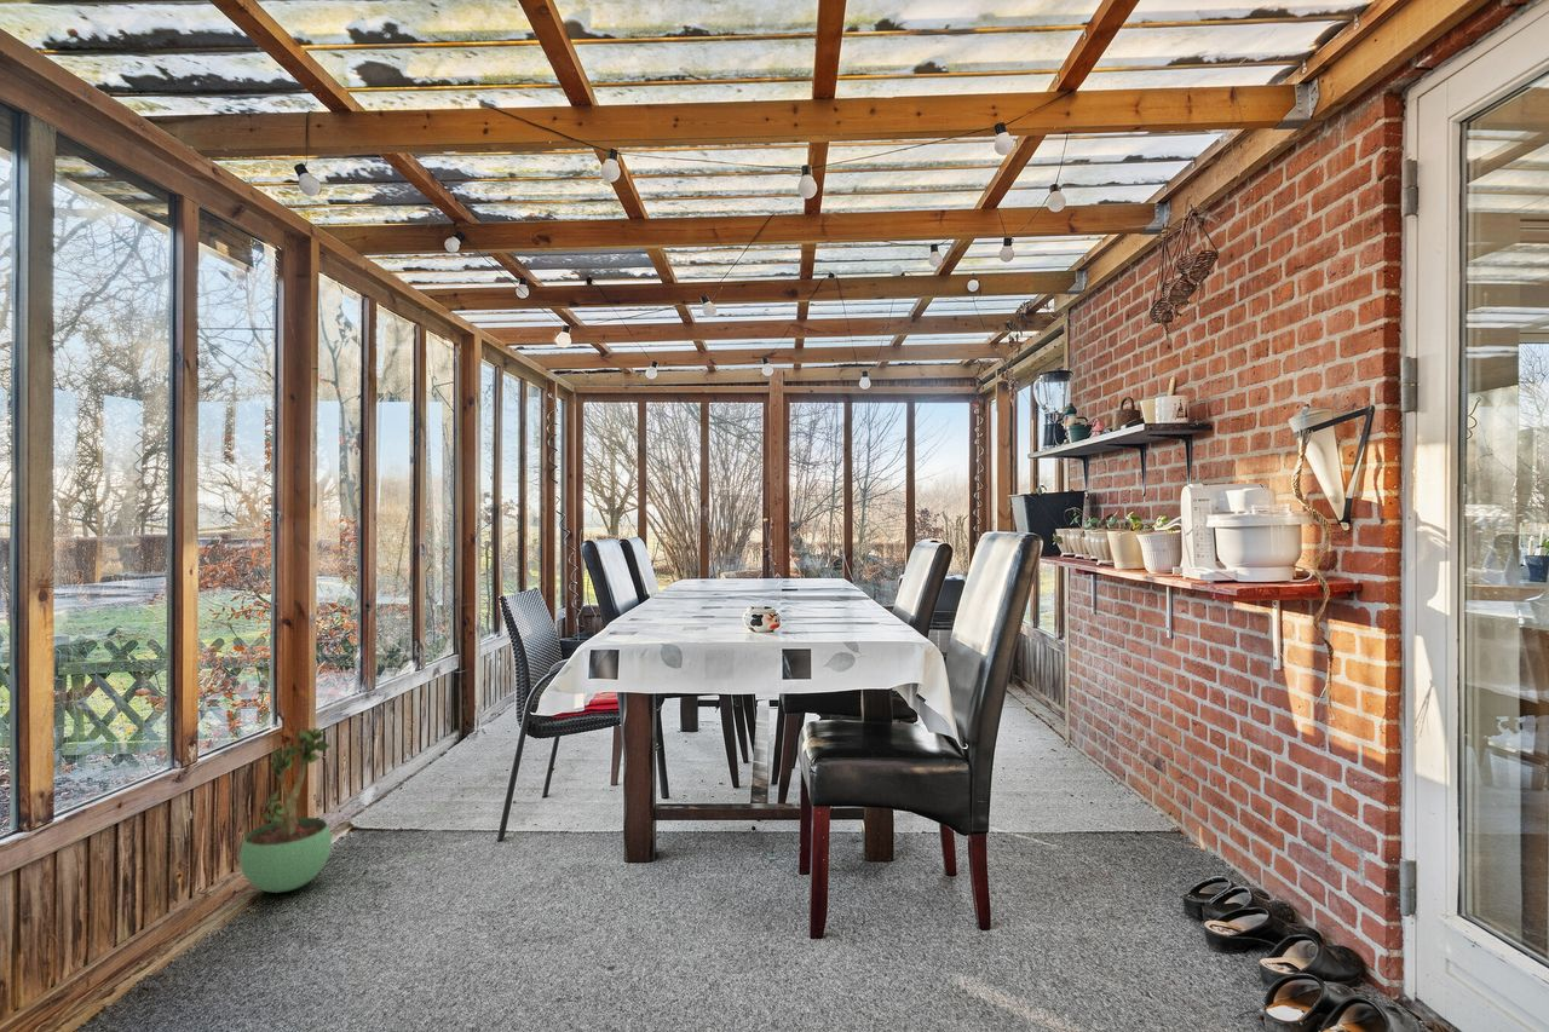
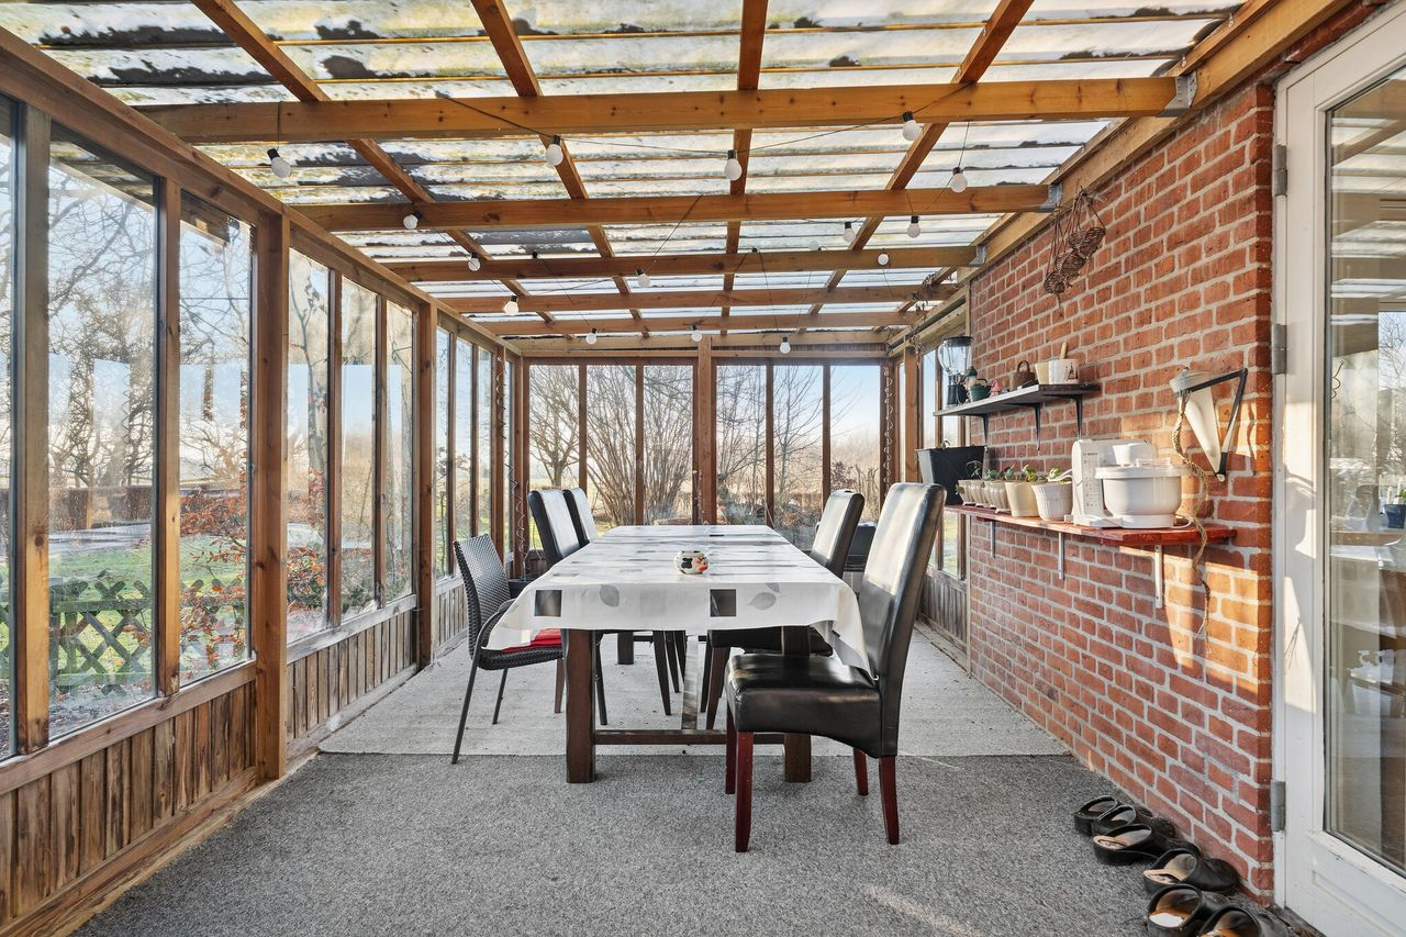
- potted plant (289, 807)
